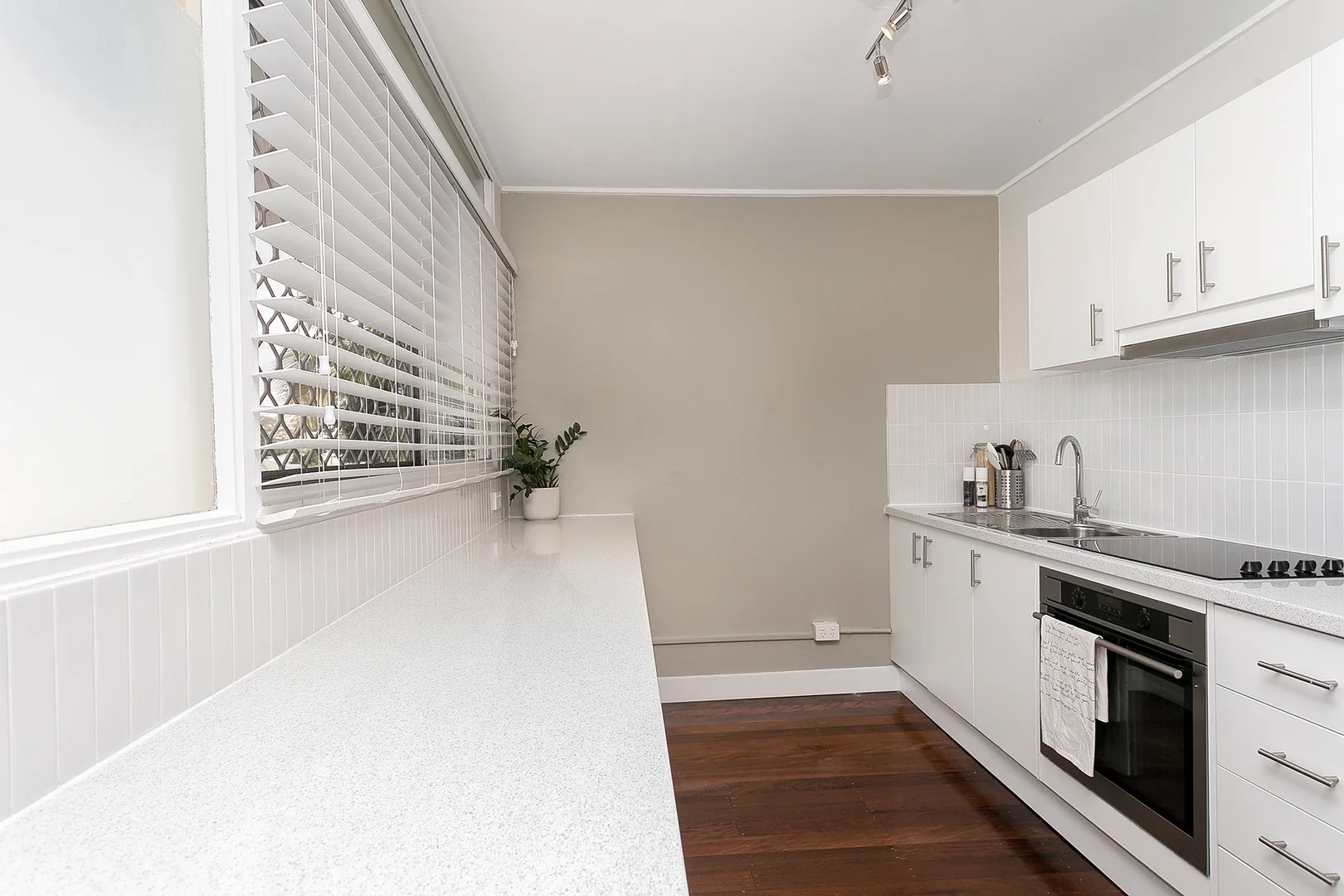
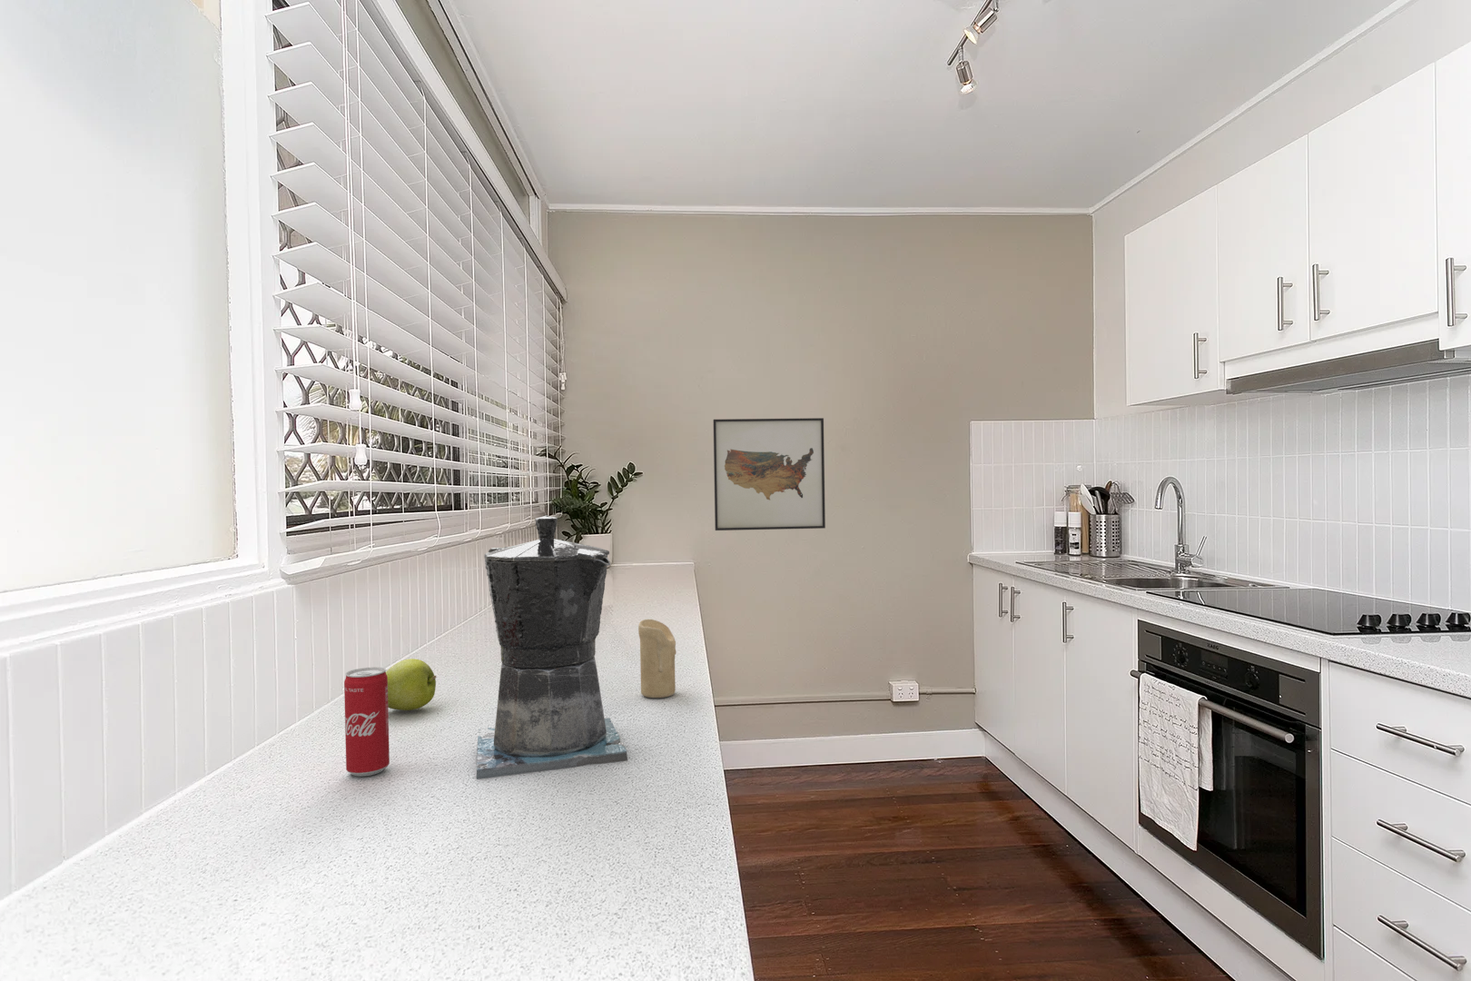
+ coffee maker (546, 632)
+ candle (658, 658)
+ beverage can (367, 722)
+ apple (408, 684)
+ wall art (769, 473)
